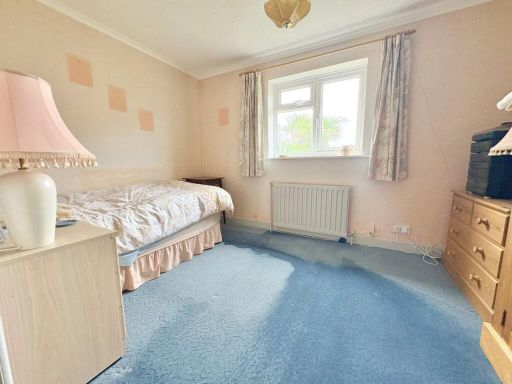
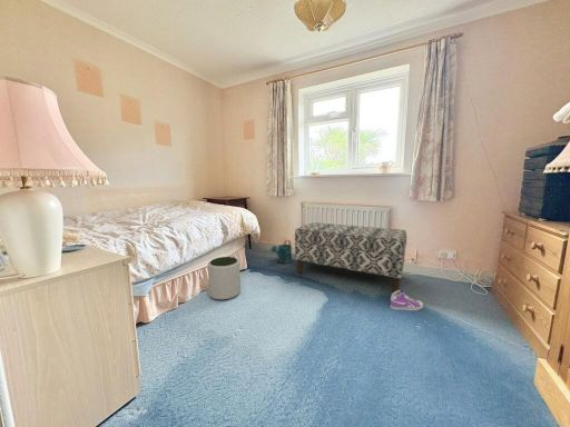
+ plant pot (224, 277)
+ sneaker (407, 299)
+ bench (348, 252)
+ watering can (282, 252)
